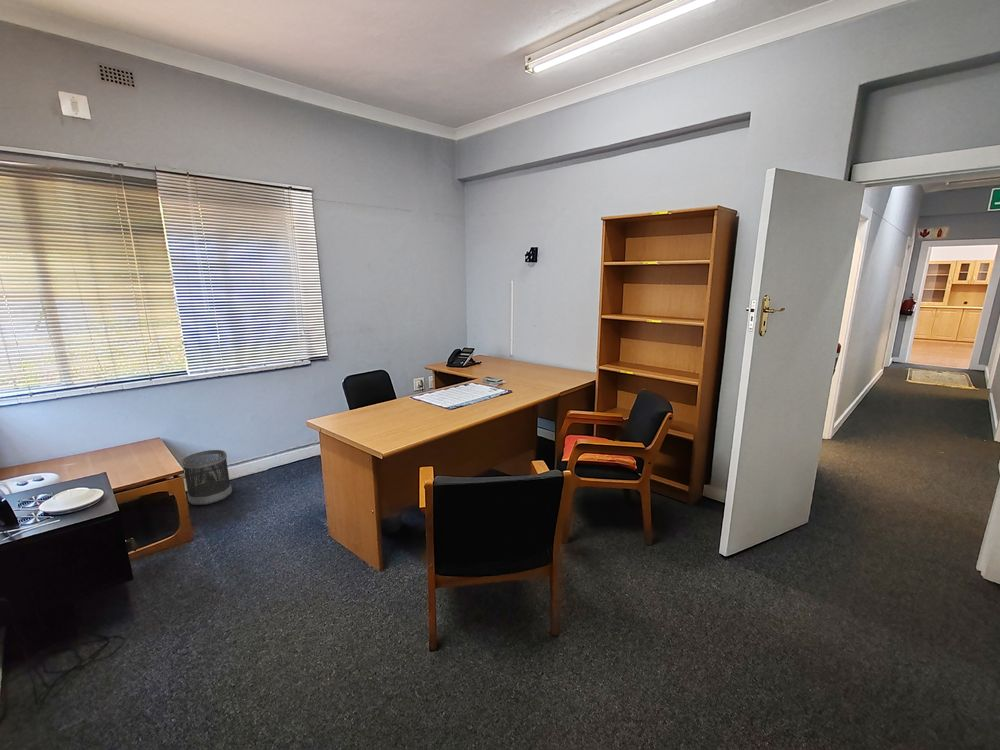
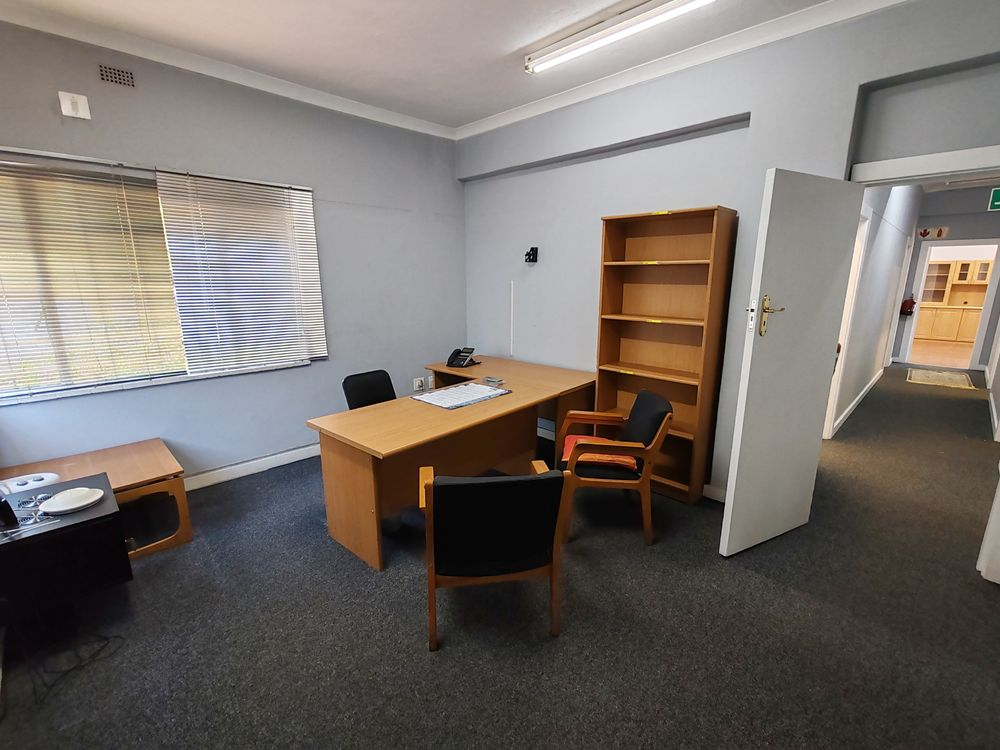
- wastebasket (207, 476)
